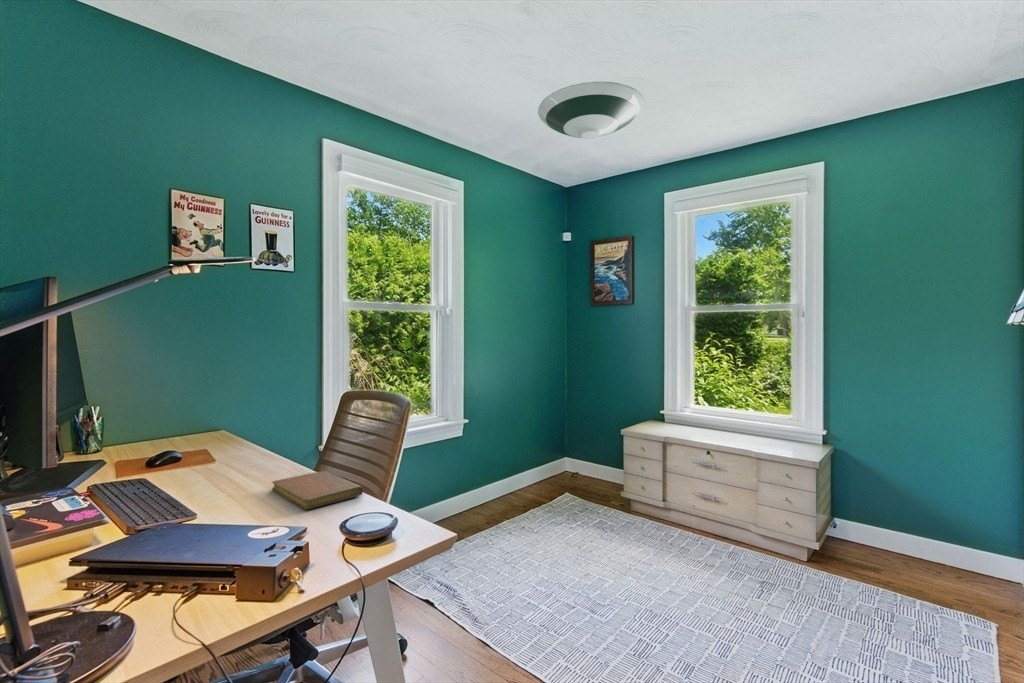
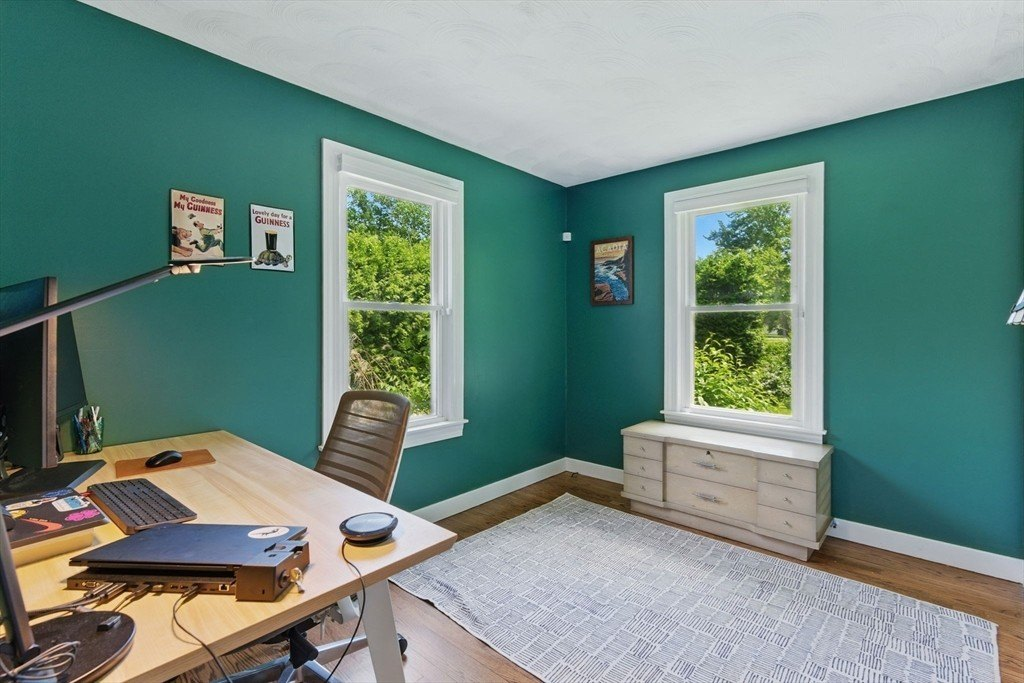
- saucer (590, 122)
- notebook (316, 487)
